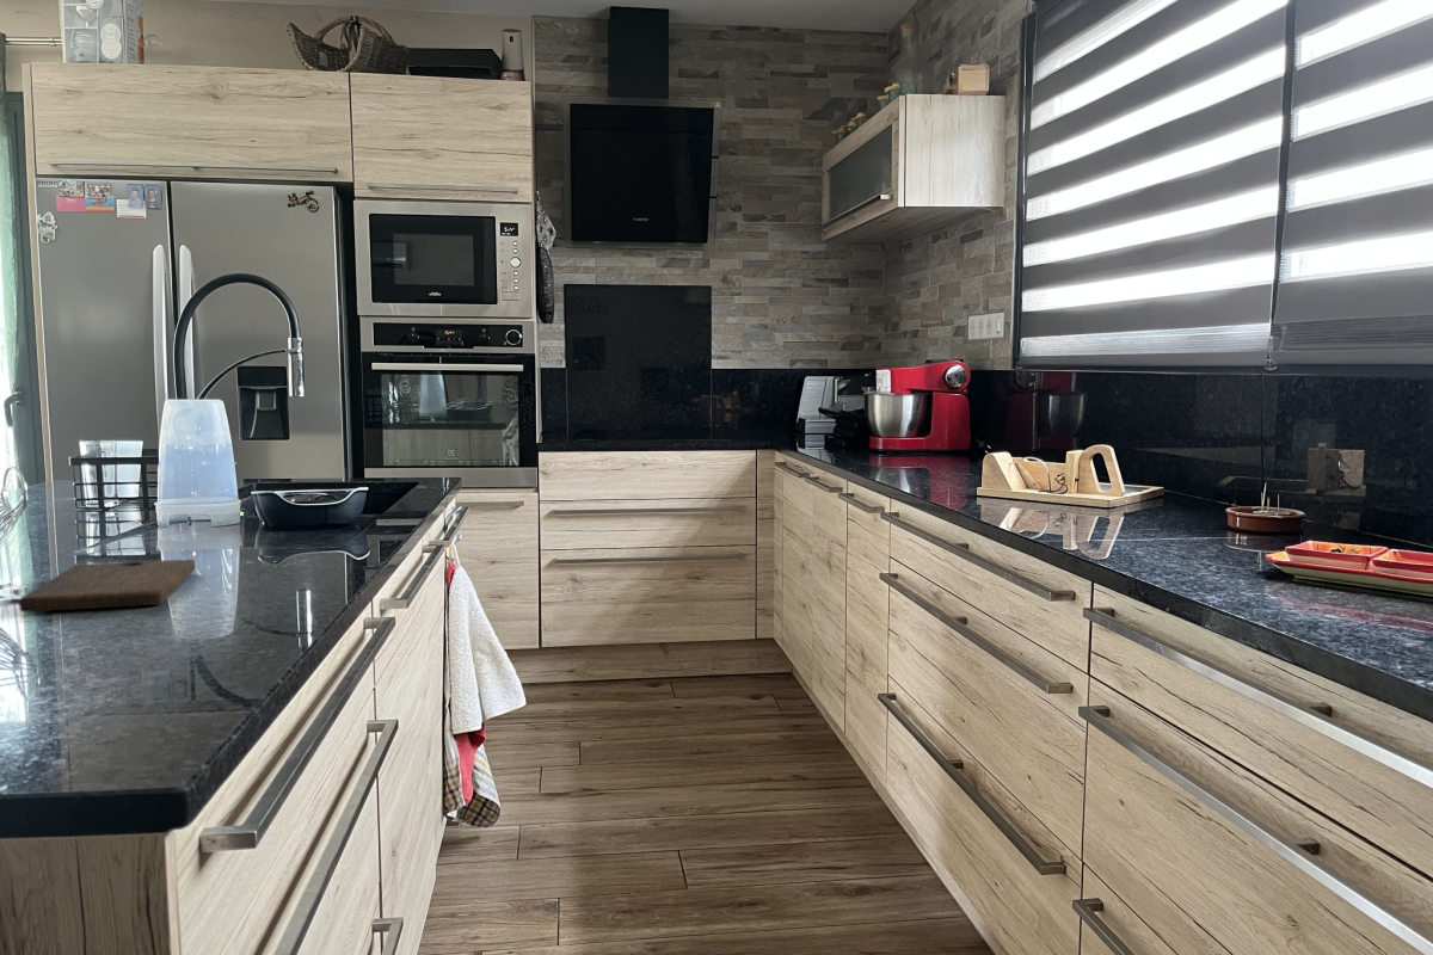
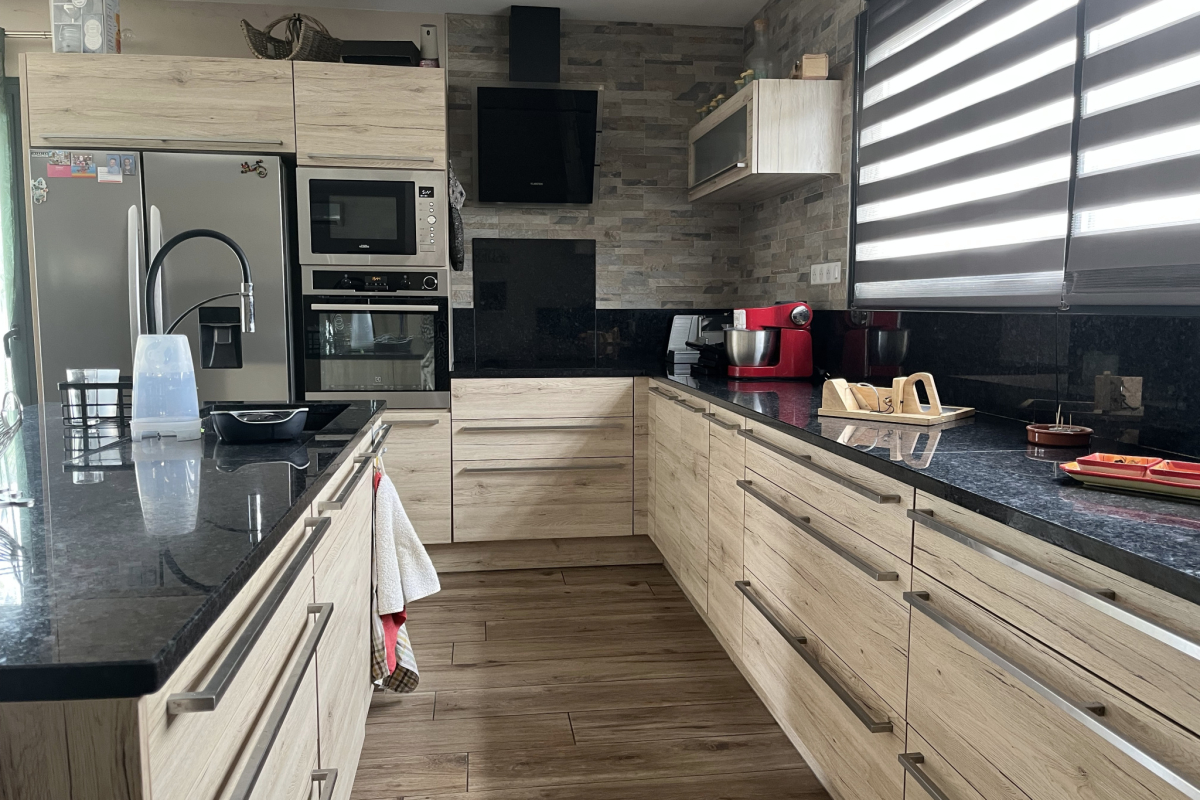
- cutting board (116, 583)
